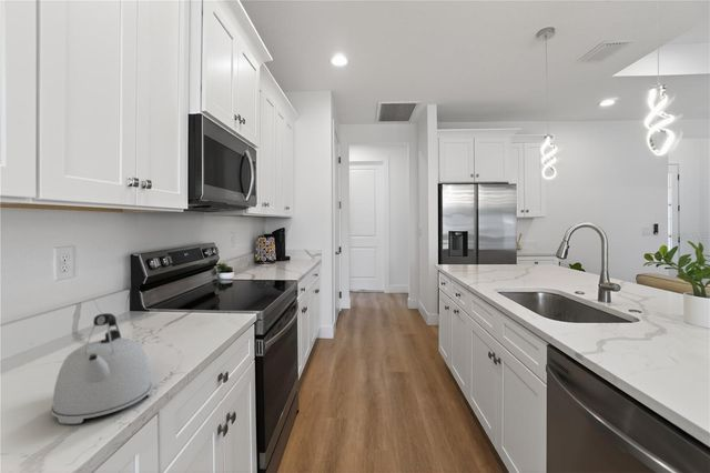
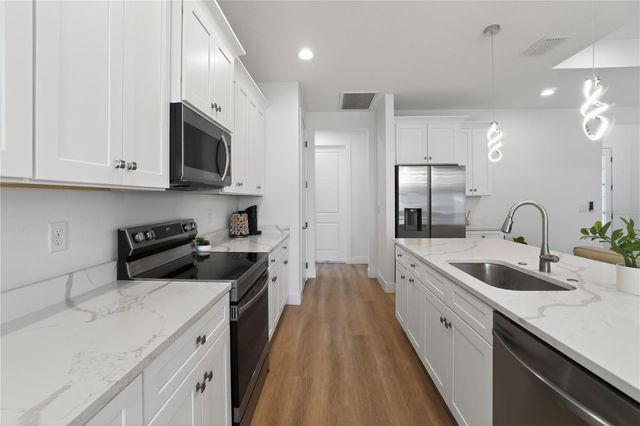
- kettle (104, 356)
